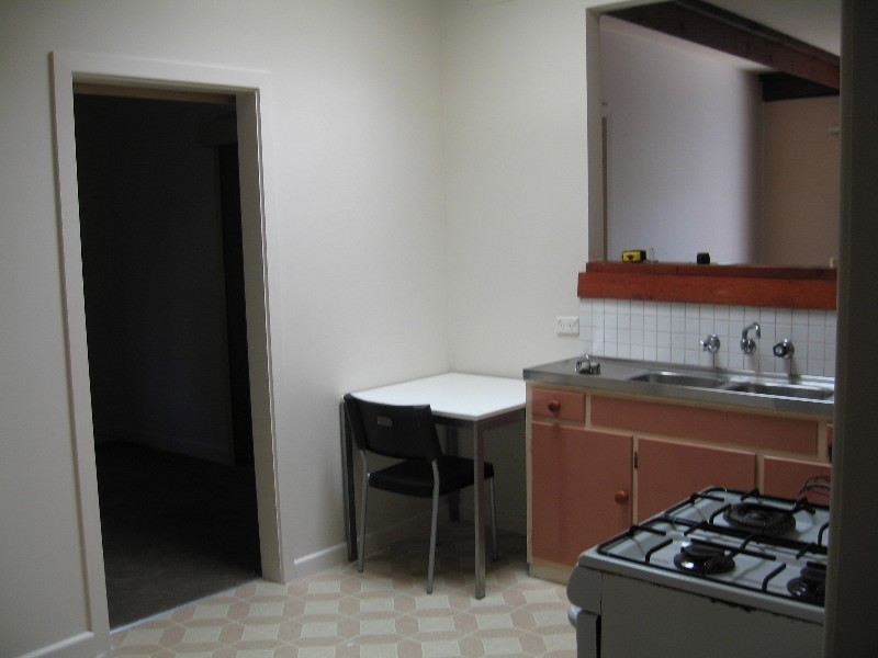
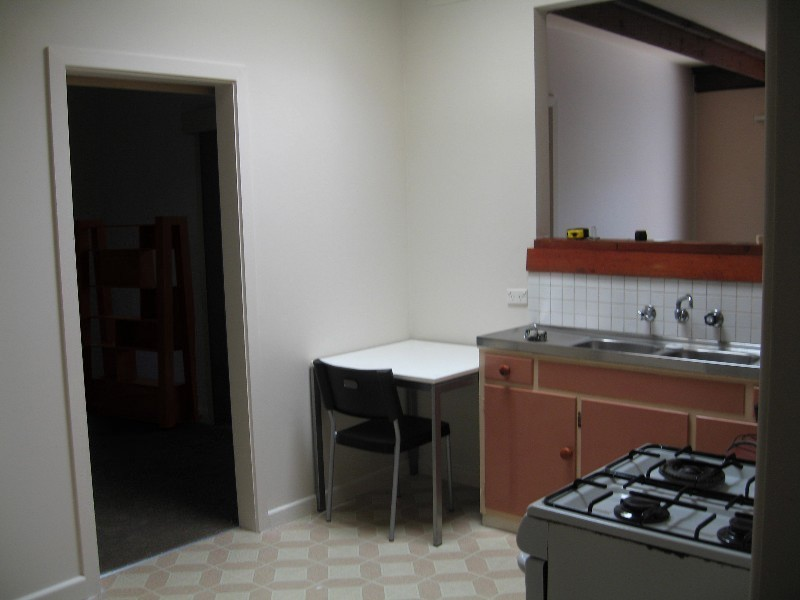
+ bookshelf (133, 318)
